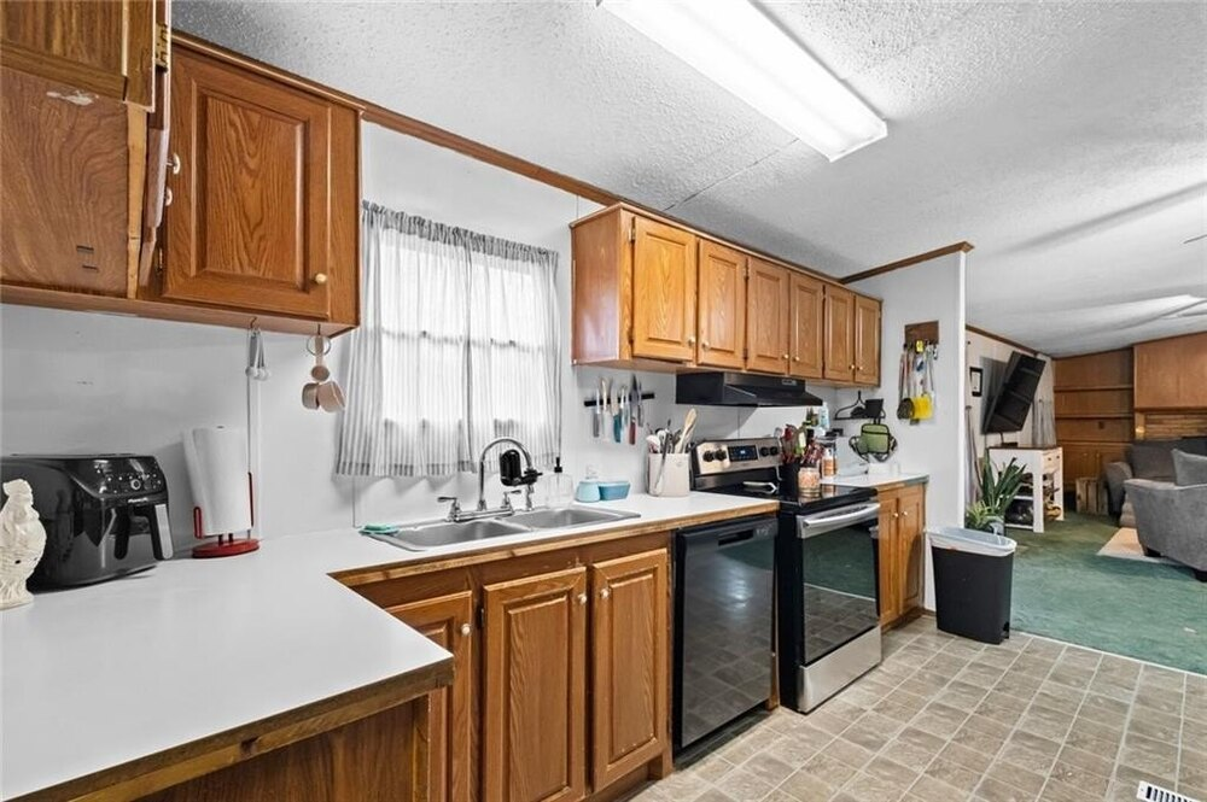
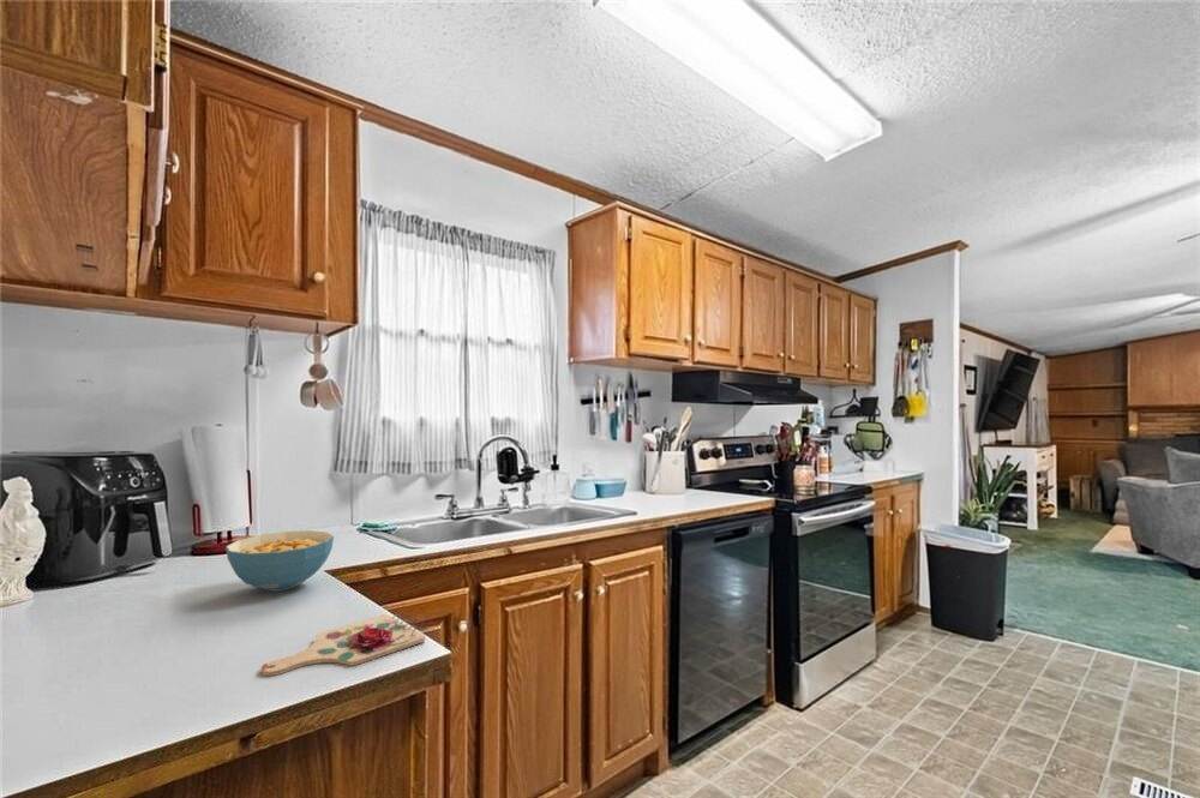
+ cutting board (340, 641)
+ cereal bowl (281, 563)
